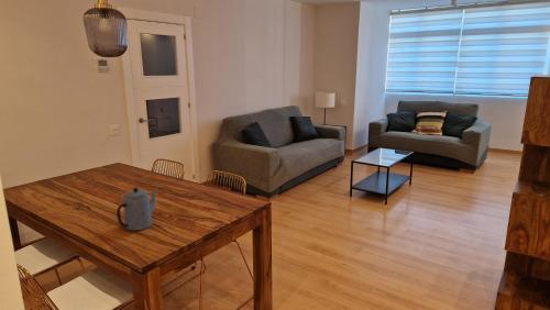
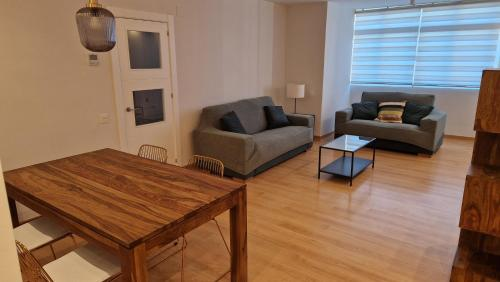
- teapot (139, 206)
